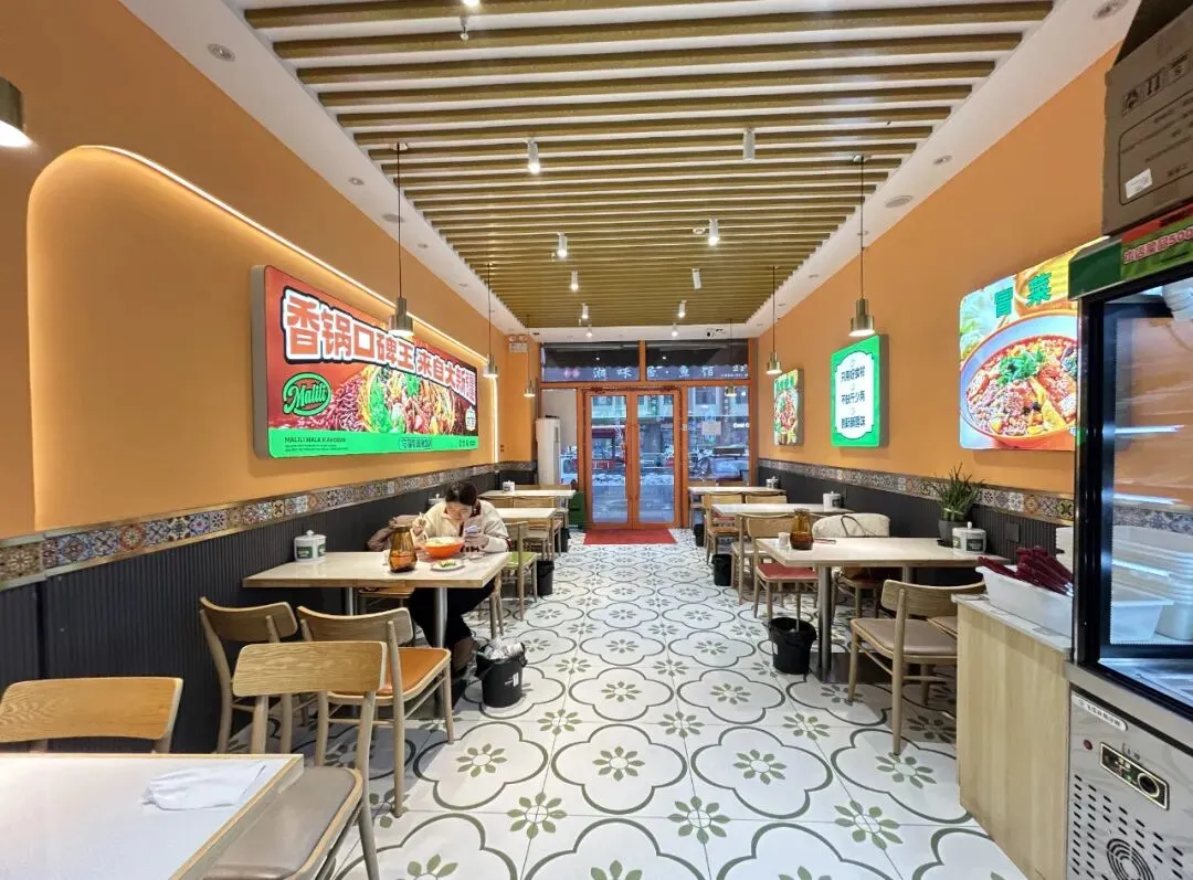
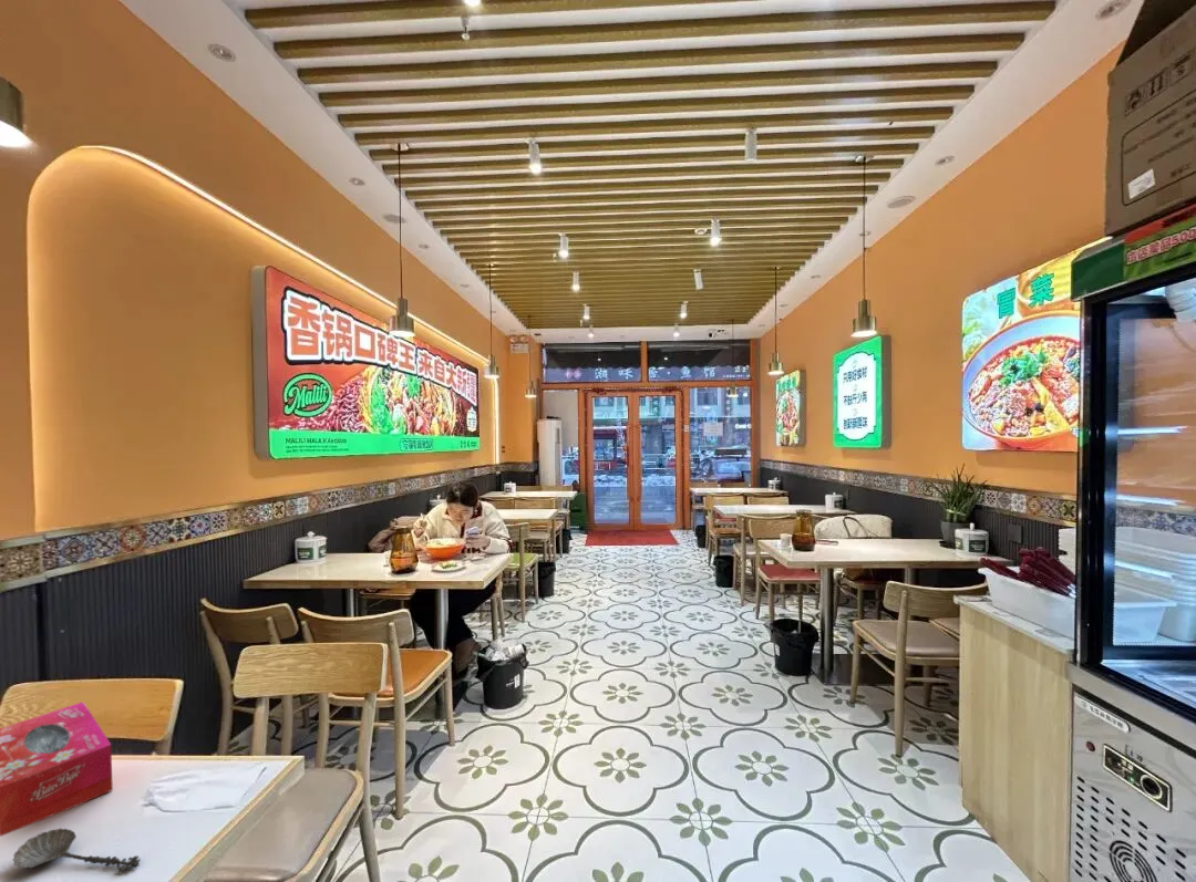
+ spoon (80, 855)
+ tissue box (47, 760)
